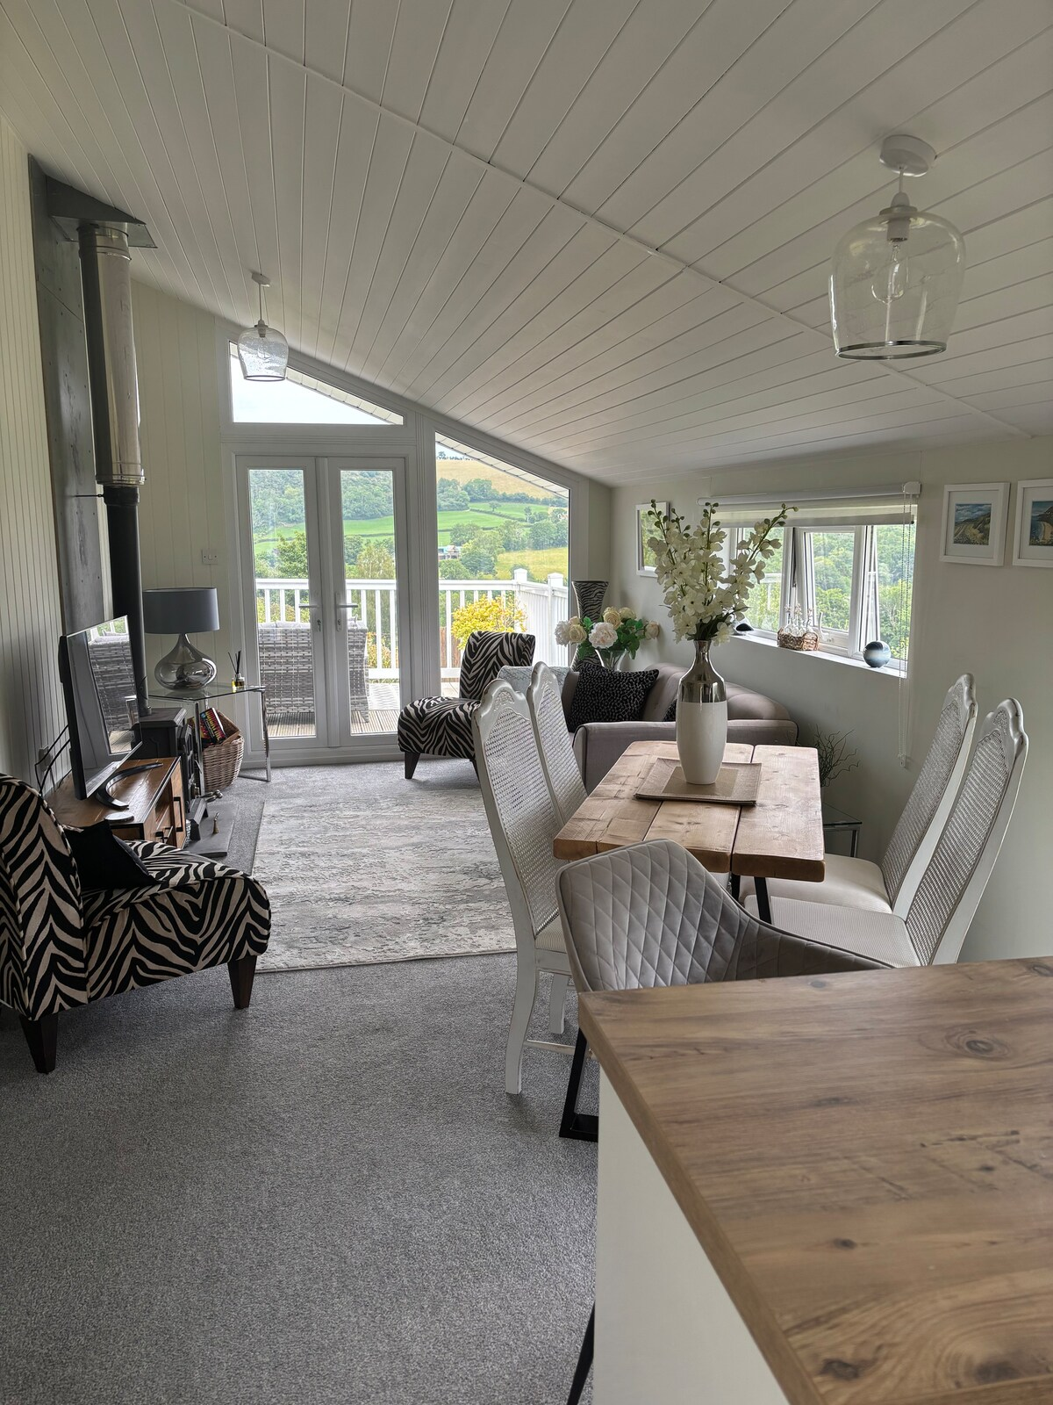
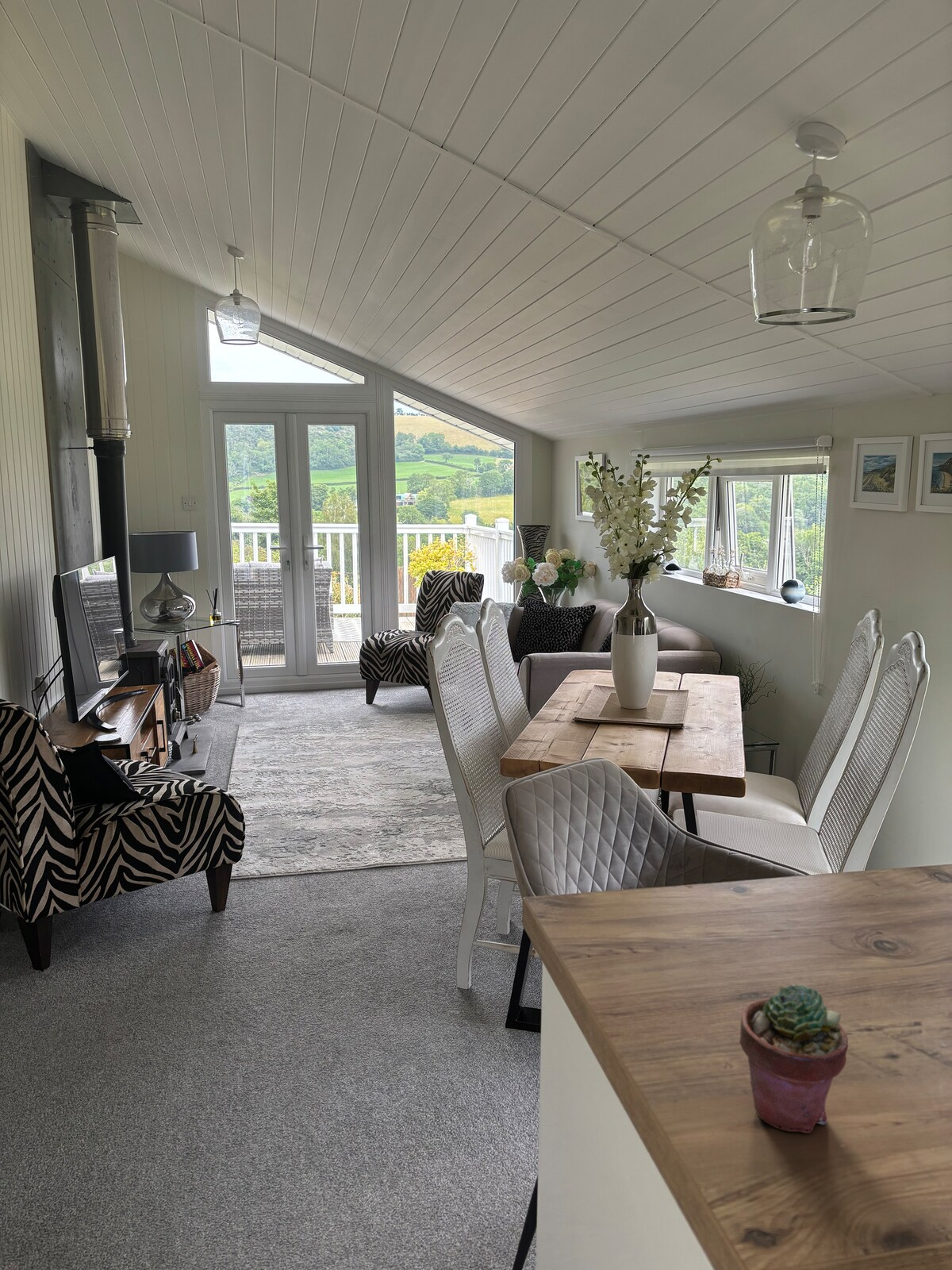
+ potted succulent (792, 1051)
